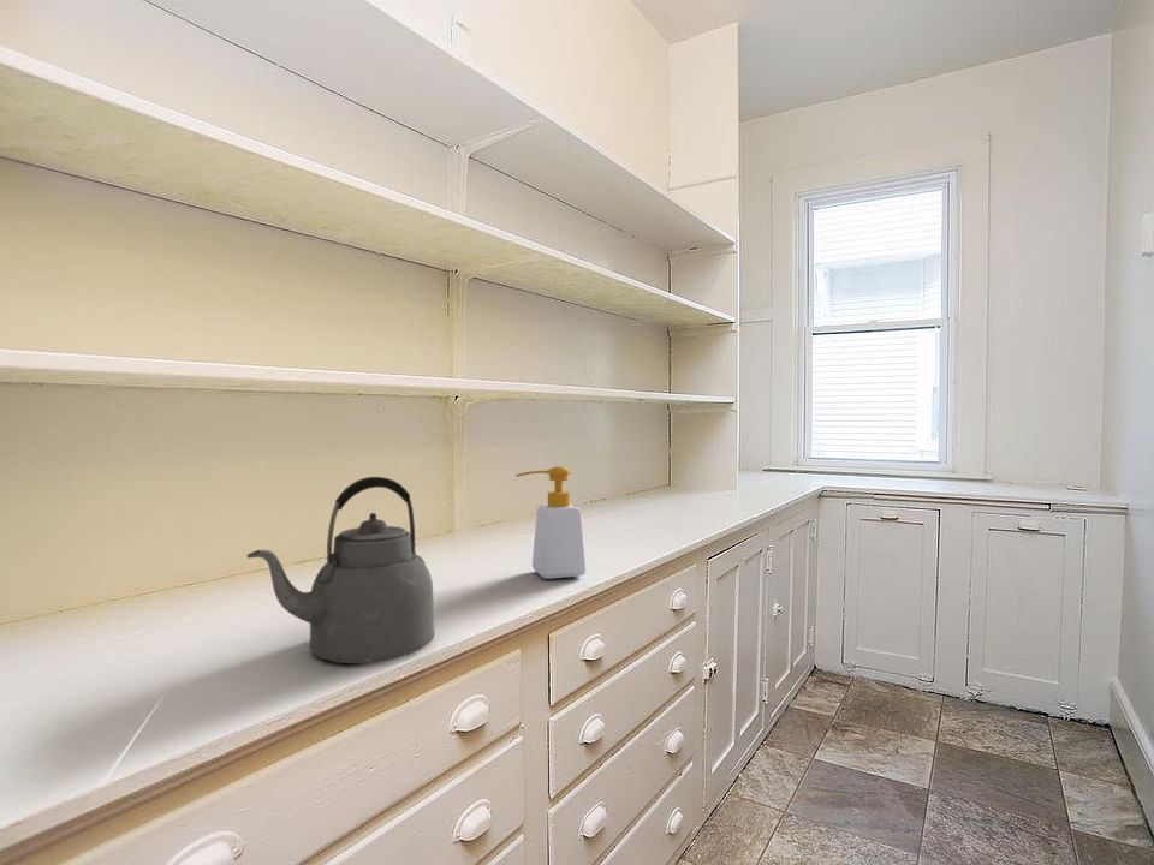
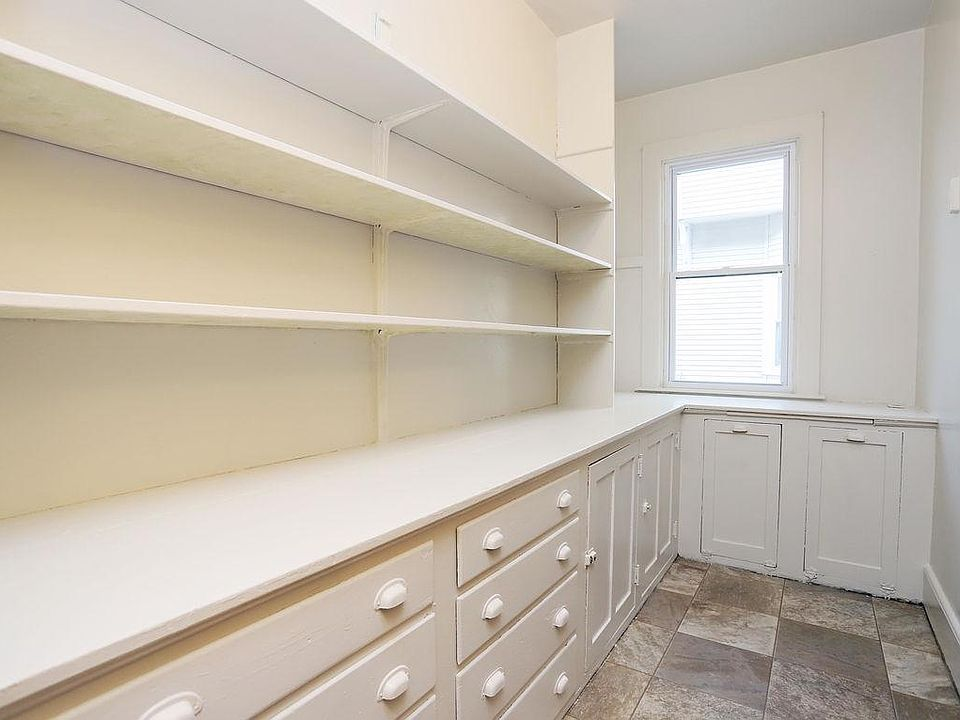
- kettle (345, 565)
- soap bottle (548, 520)
